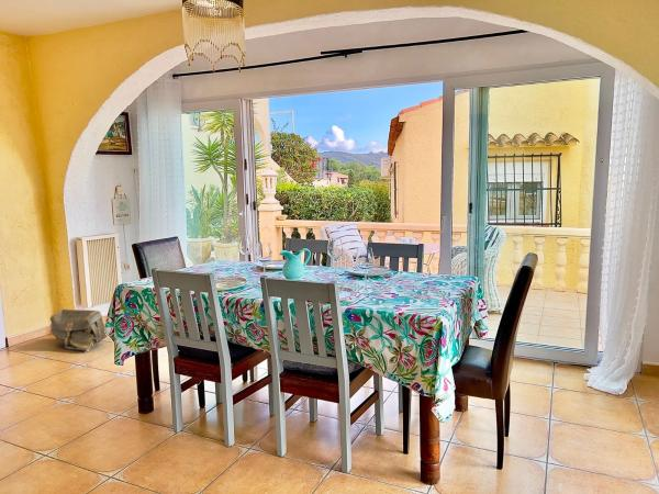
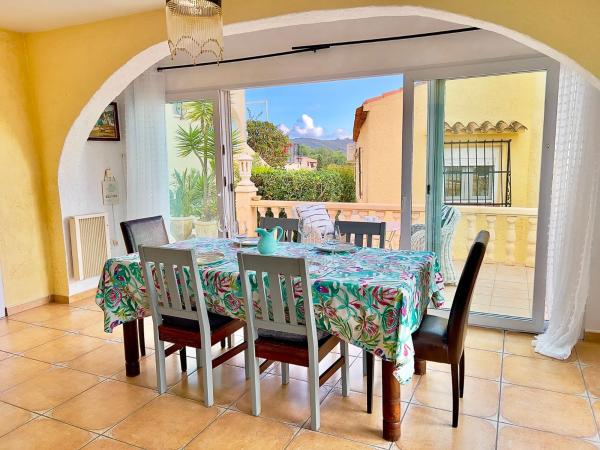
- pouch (77, 327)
